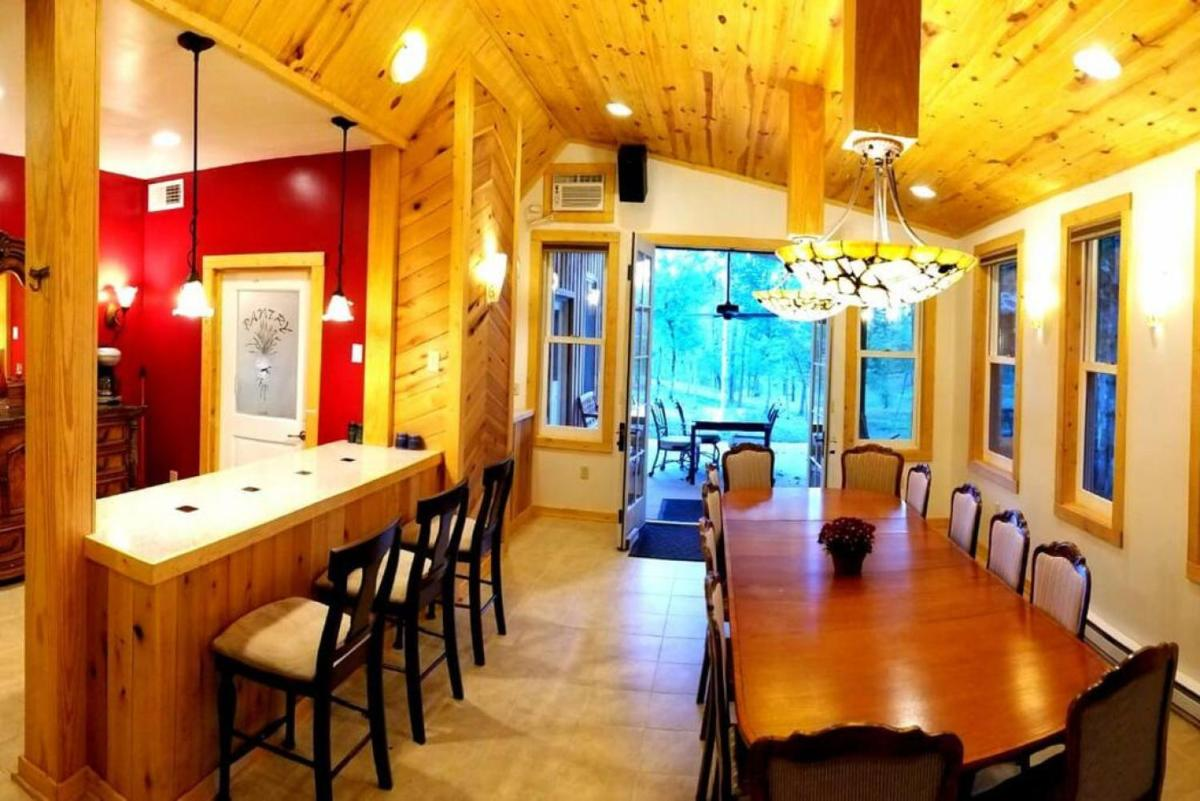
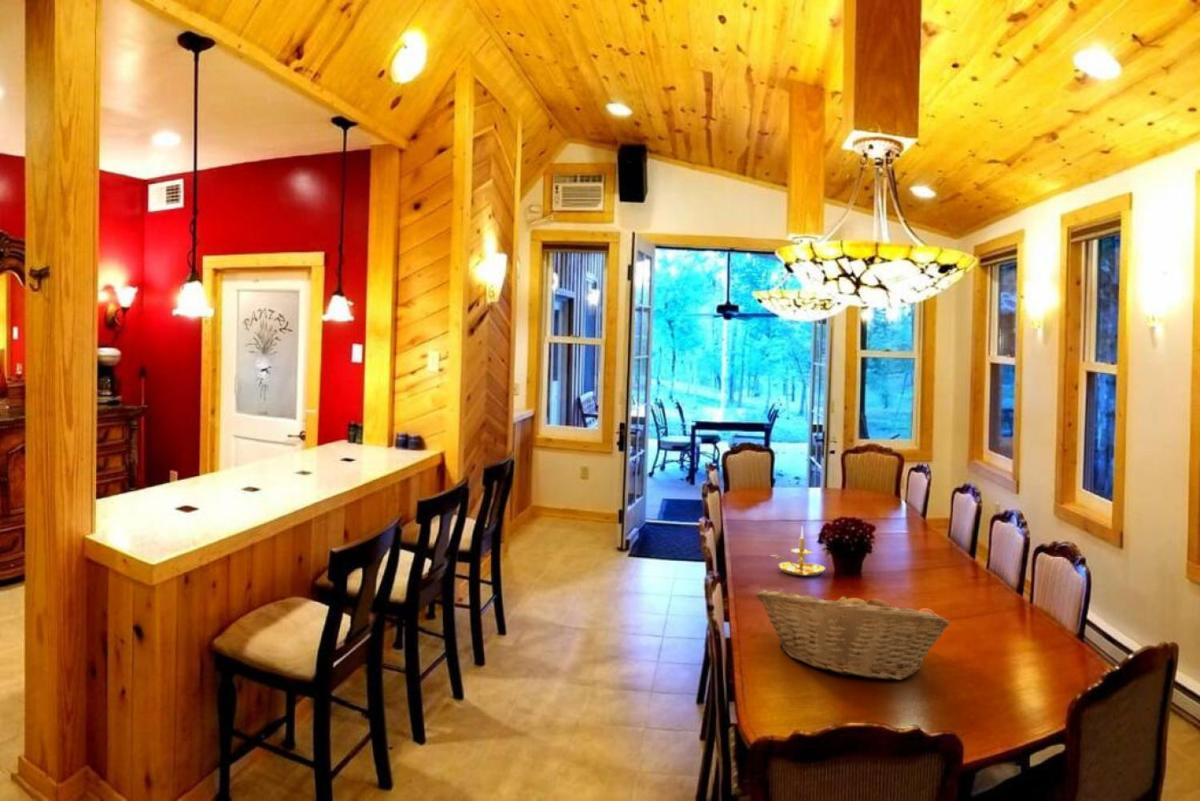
+ candle holder (798, 548)
+ fruit basket (847, 622)
